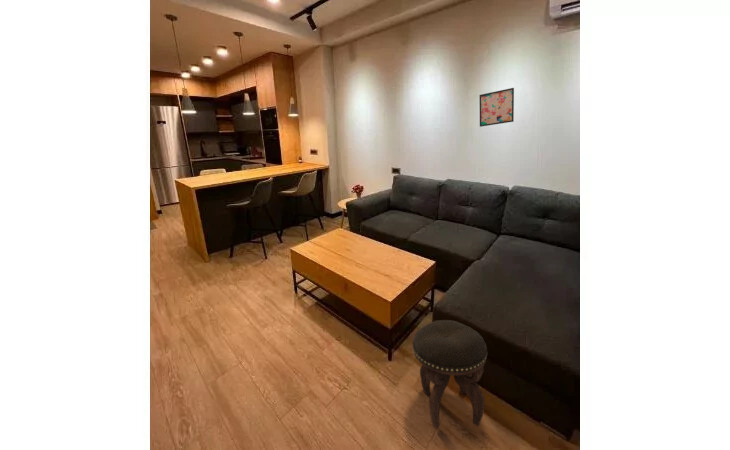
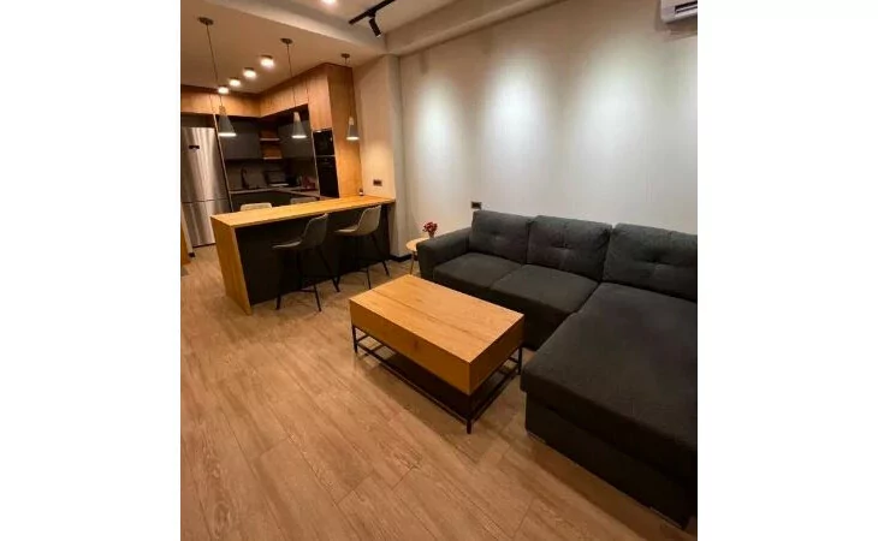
- wall art (496, 108)
- footstool (449, 371)
